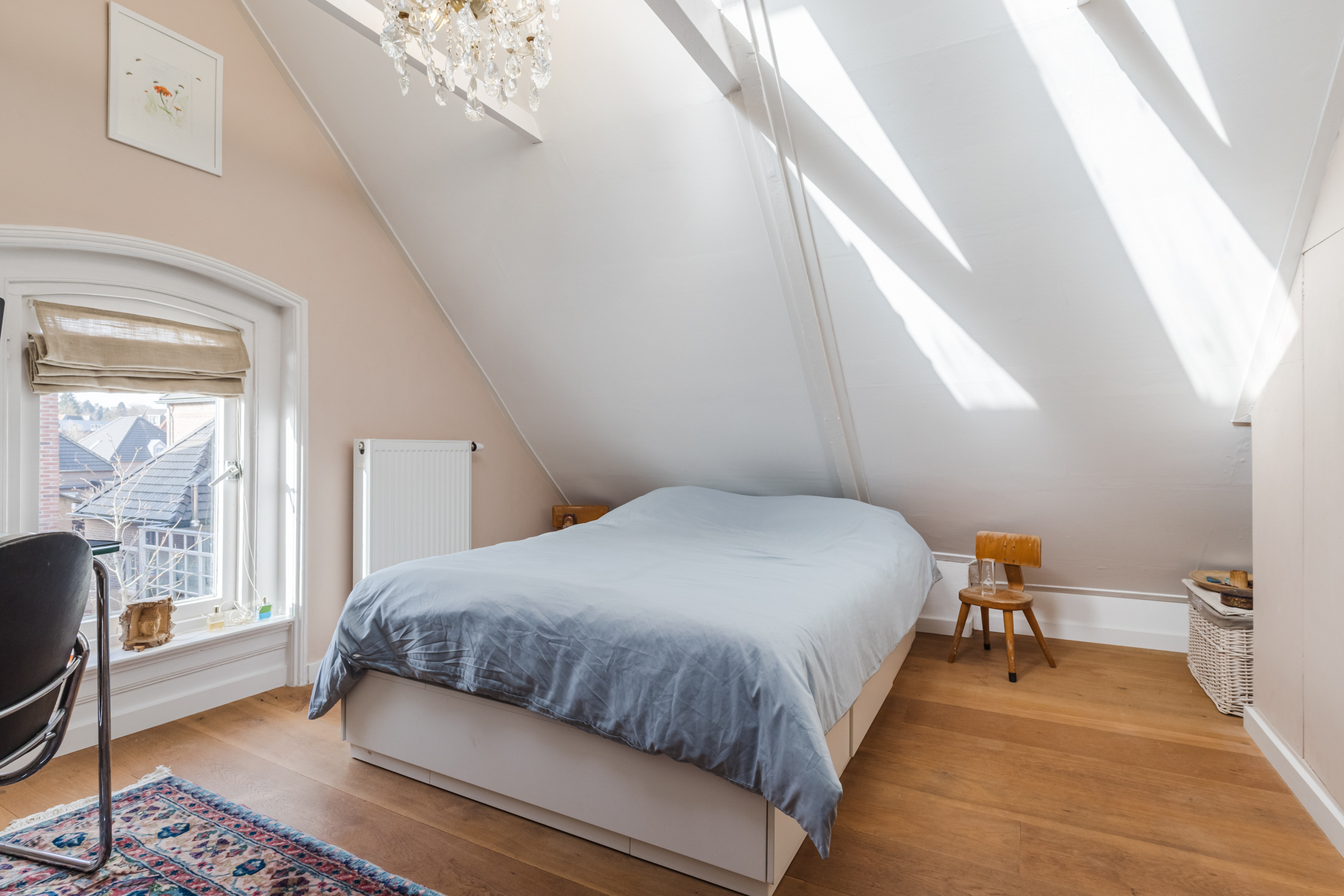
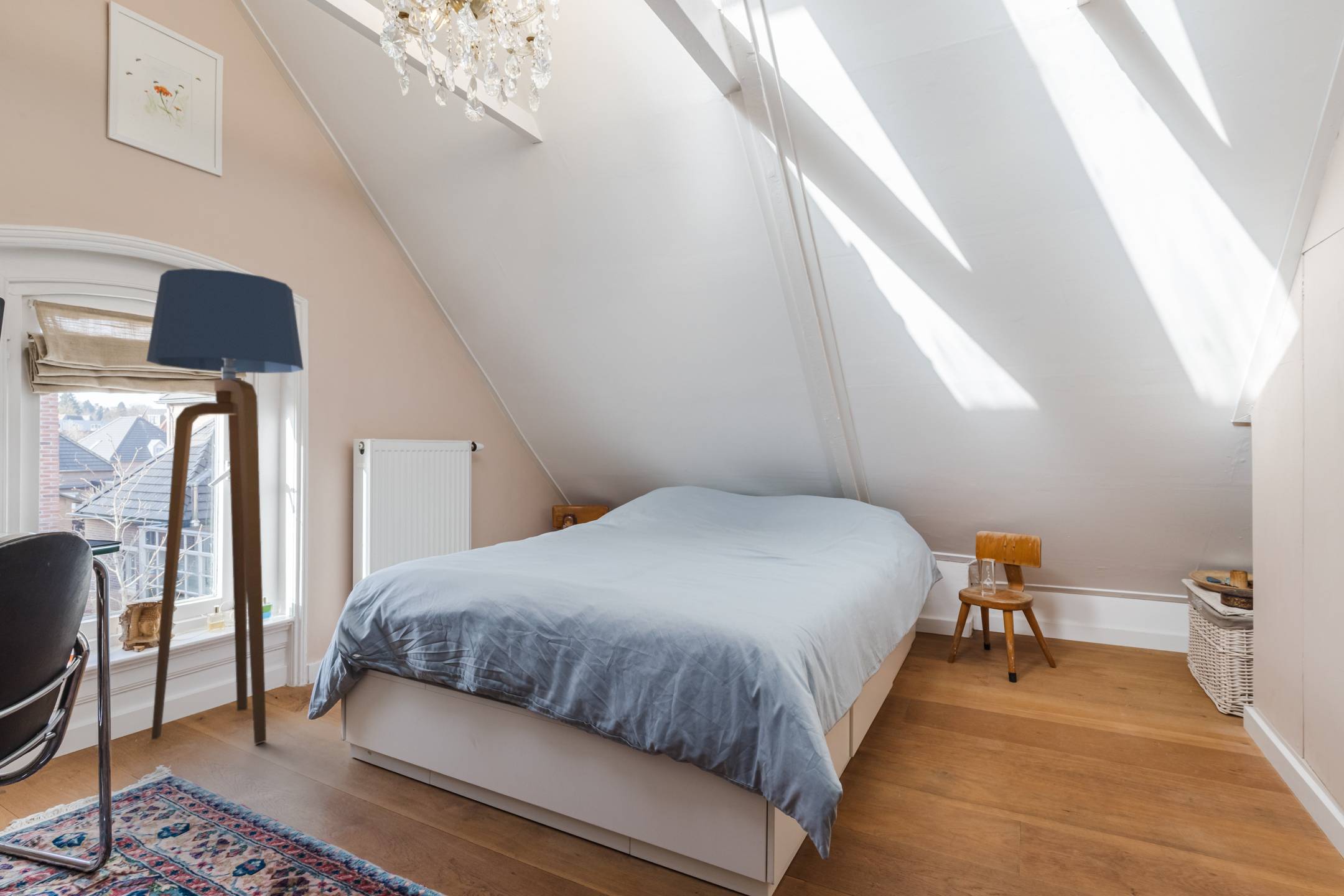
+ floor lamp (231, 506)
